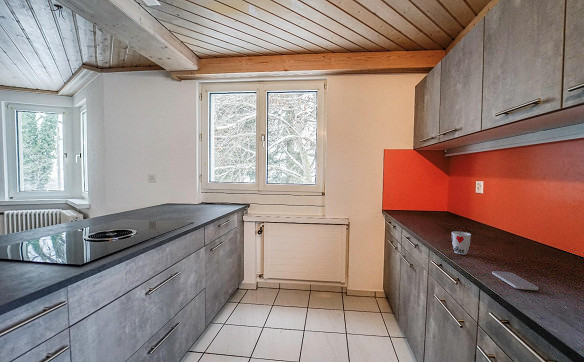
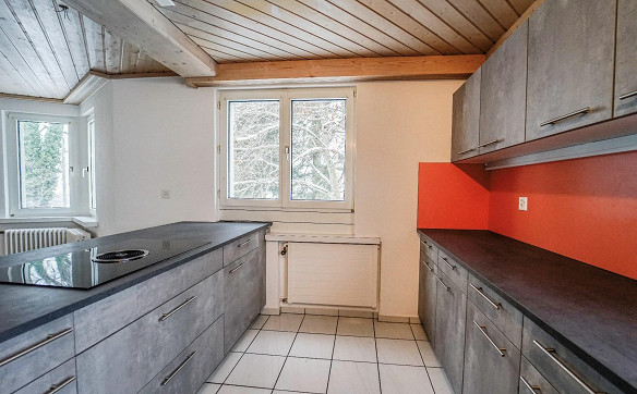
- smartphone (513, 280)
- cup (460, 243)
